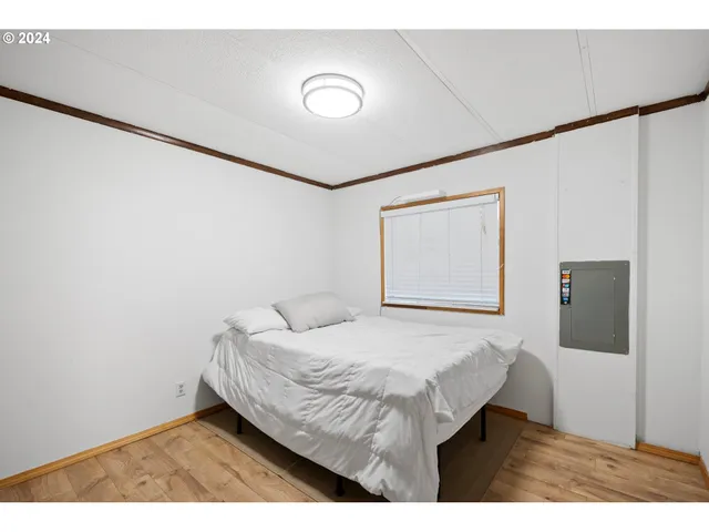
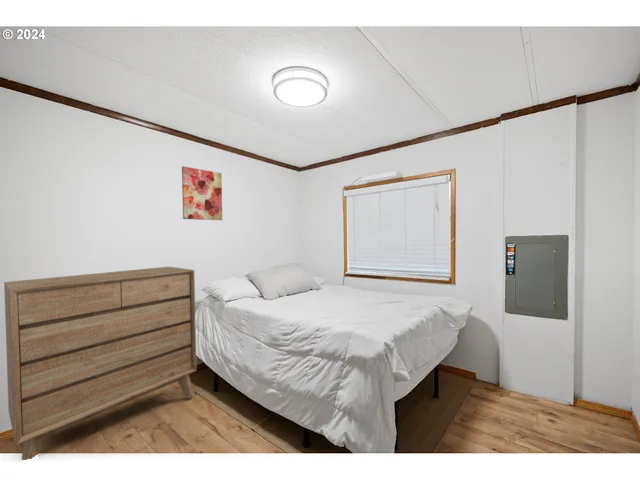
+ dresser (113, 345)
+ wall art (203, 194)
